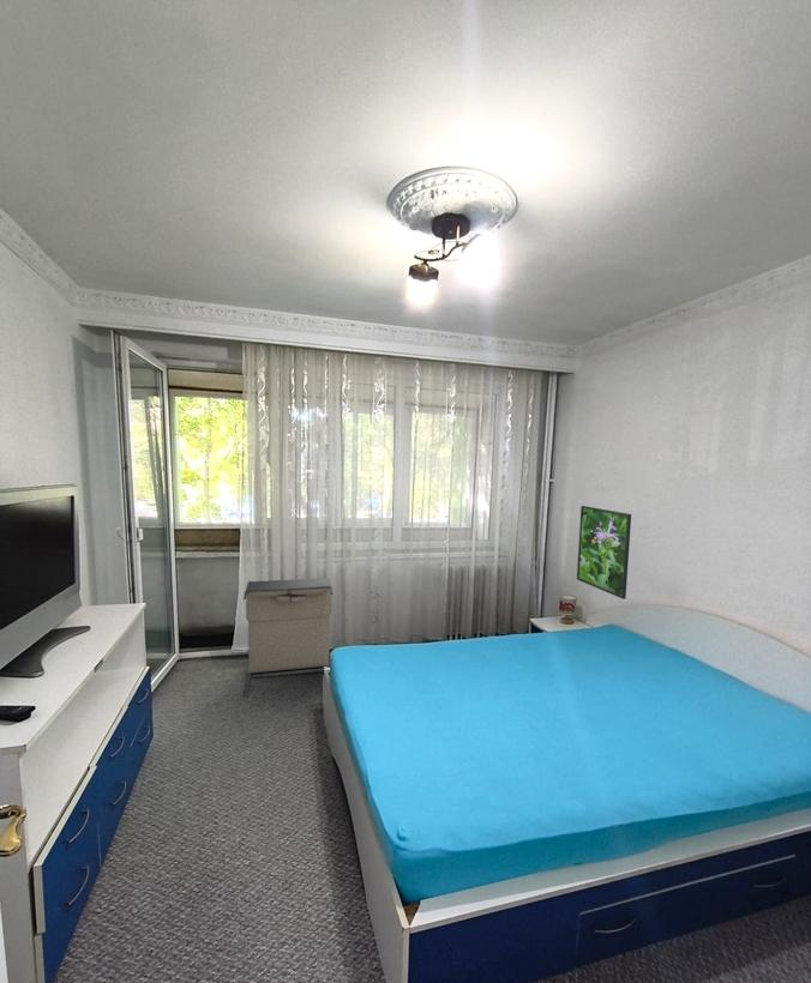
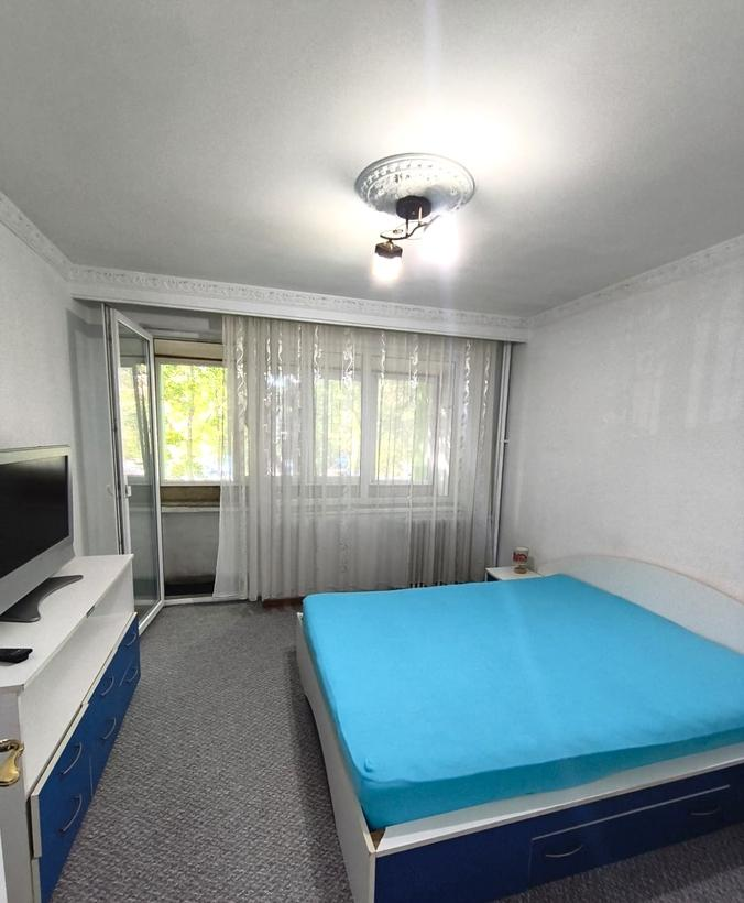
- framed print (601, 549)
- laundry hamper (289, 633)
